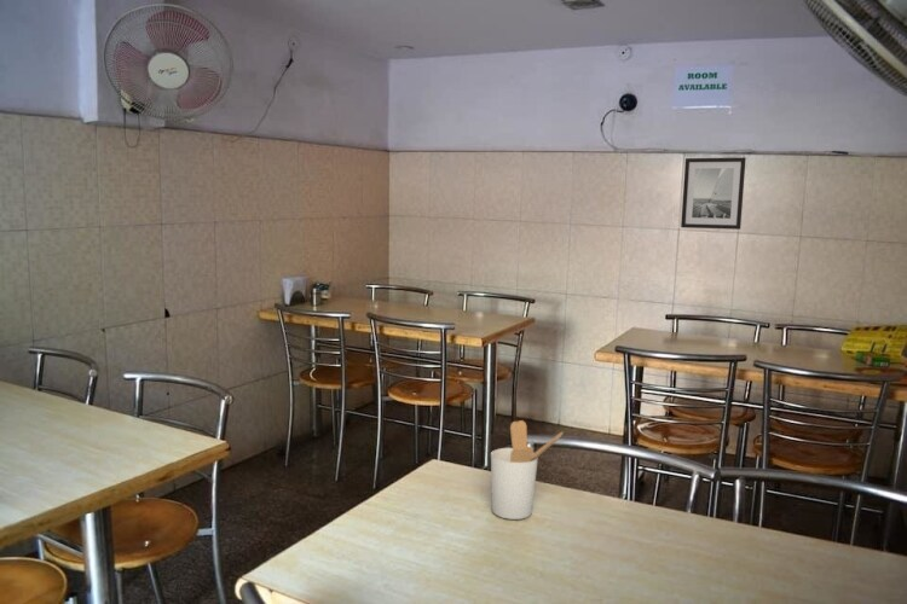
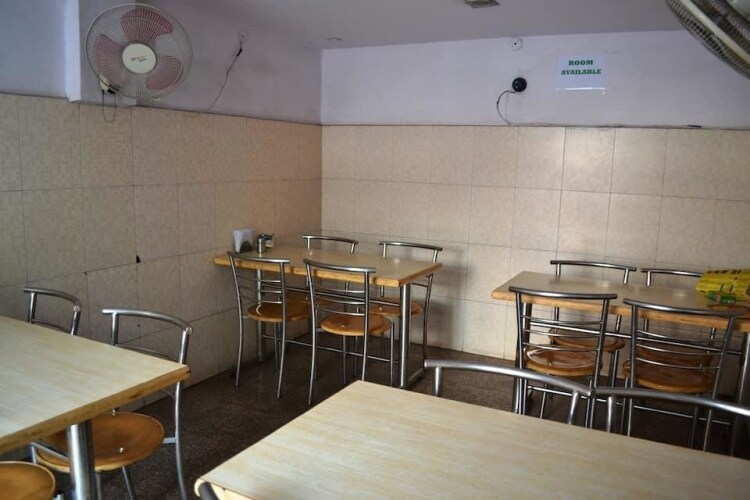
- wall art (712, 193)
- utensil holder (526, 470)
